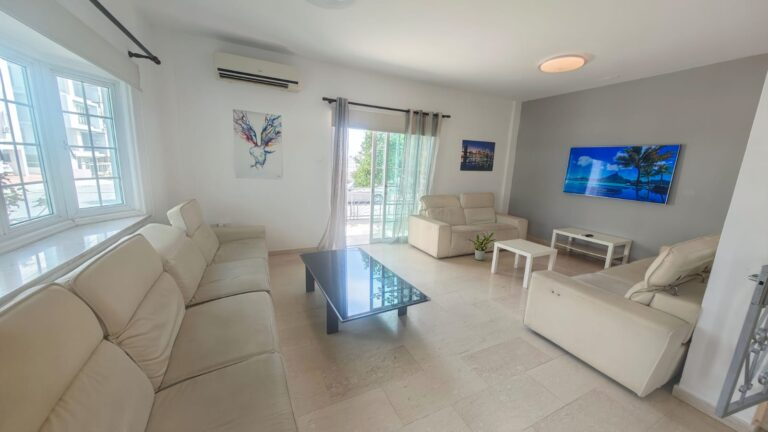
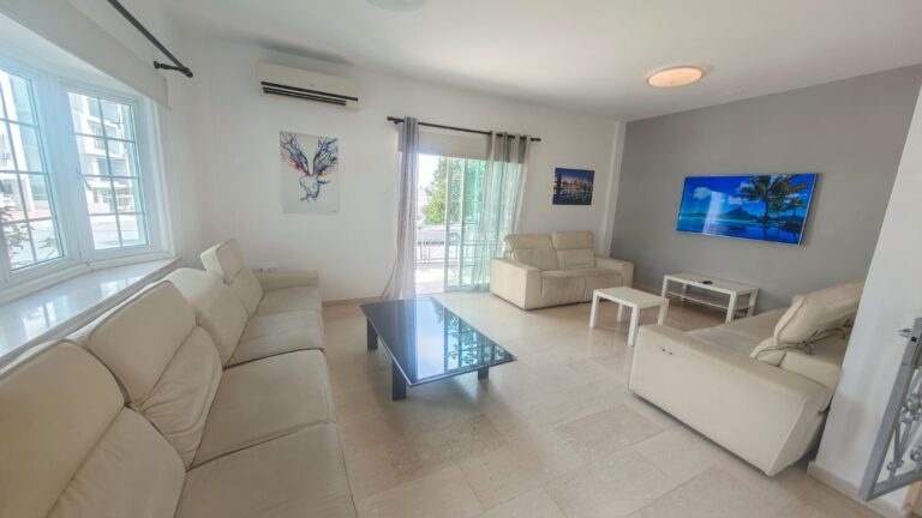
- potted plant (483, 246)
